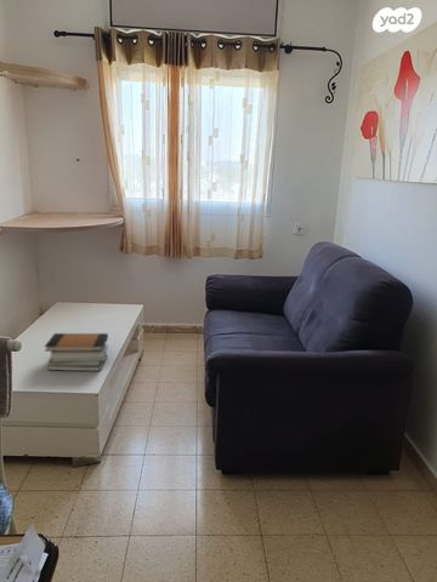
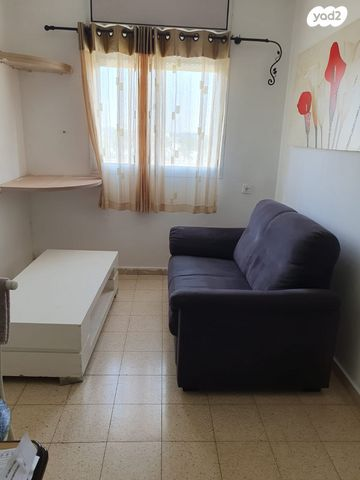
- book stack (78, 352)
